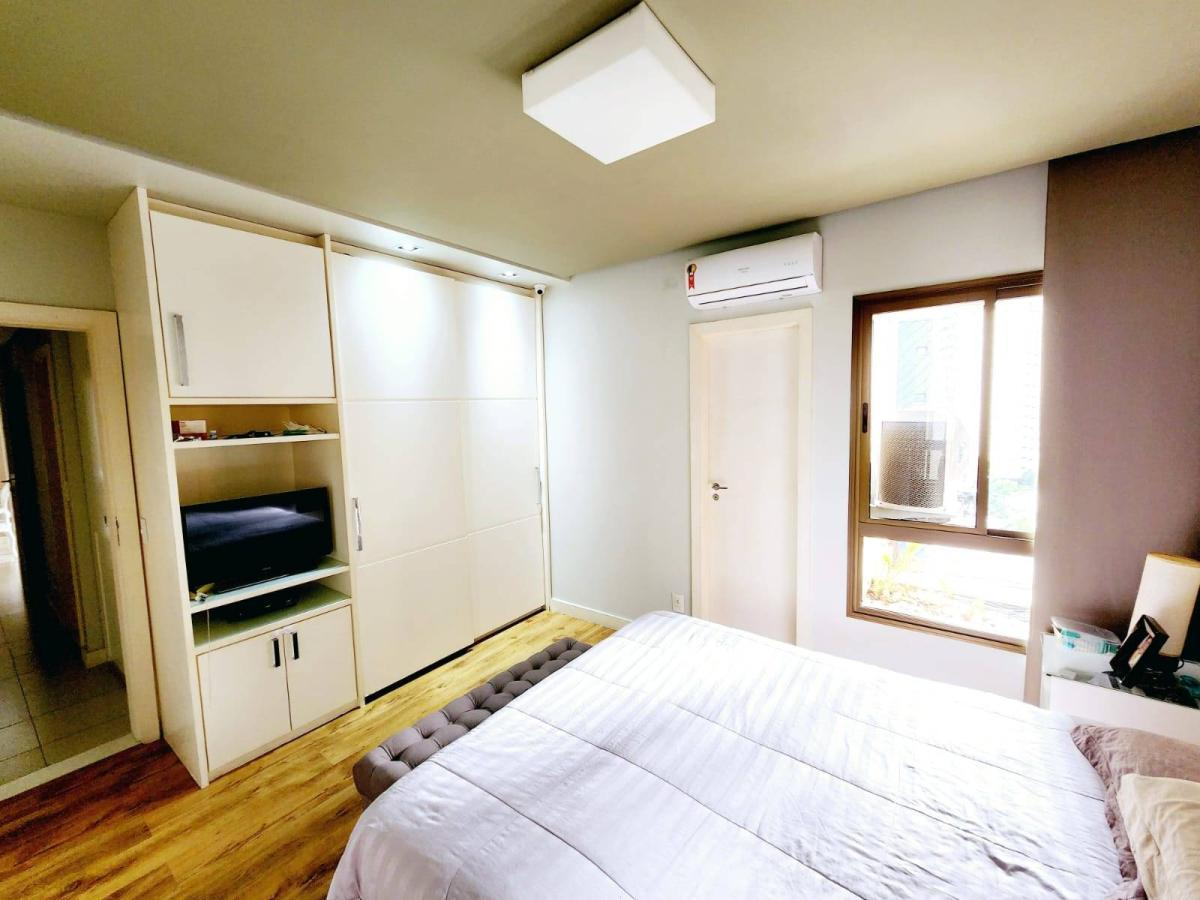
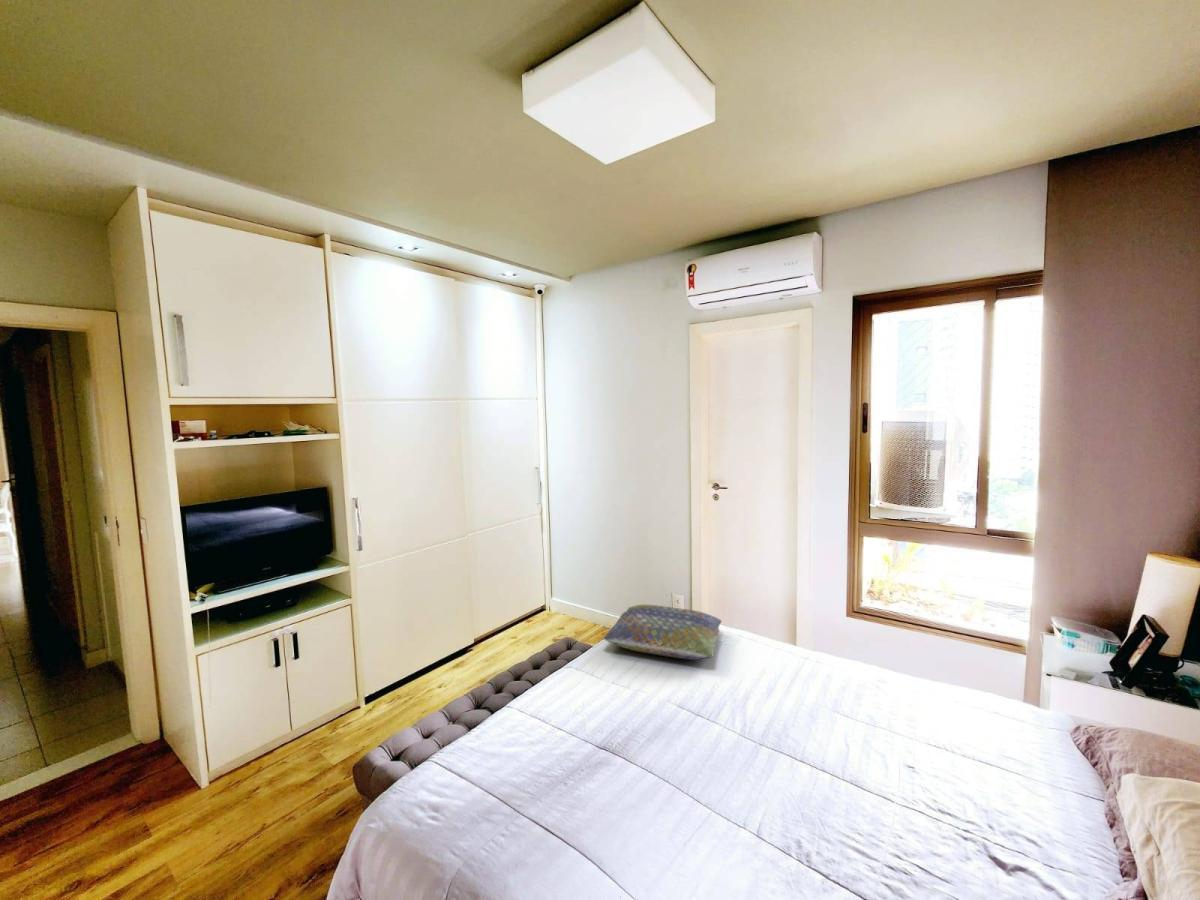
+ cushion (665, 629)
